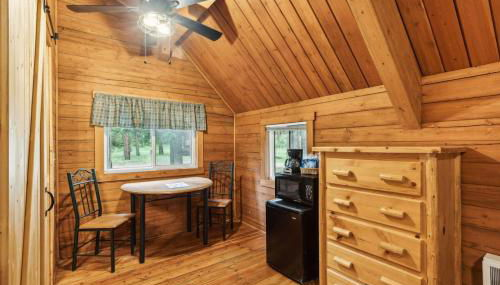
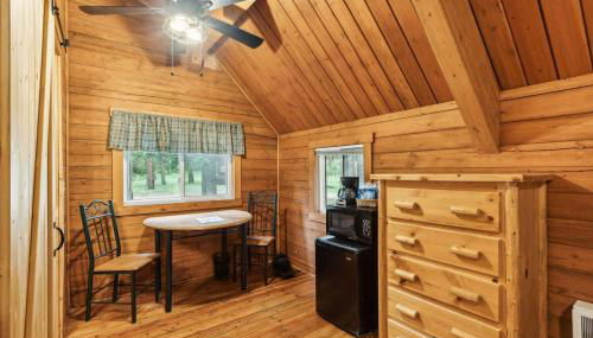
+ wastebasket (221, 264)
+ backpack (288, 261)
